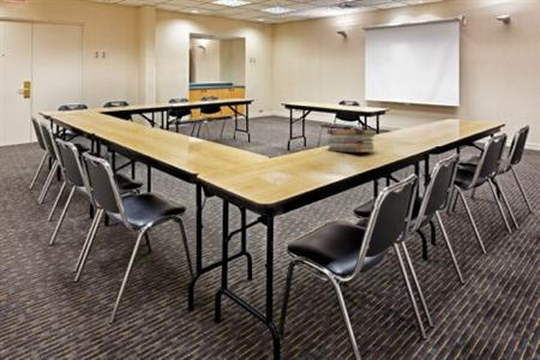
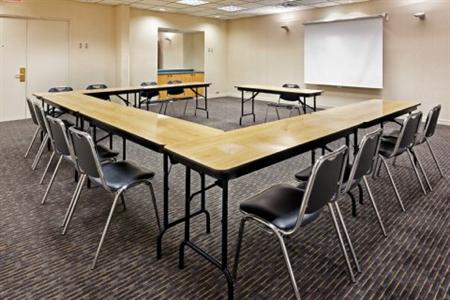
- book stack (350, 140)
